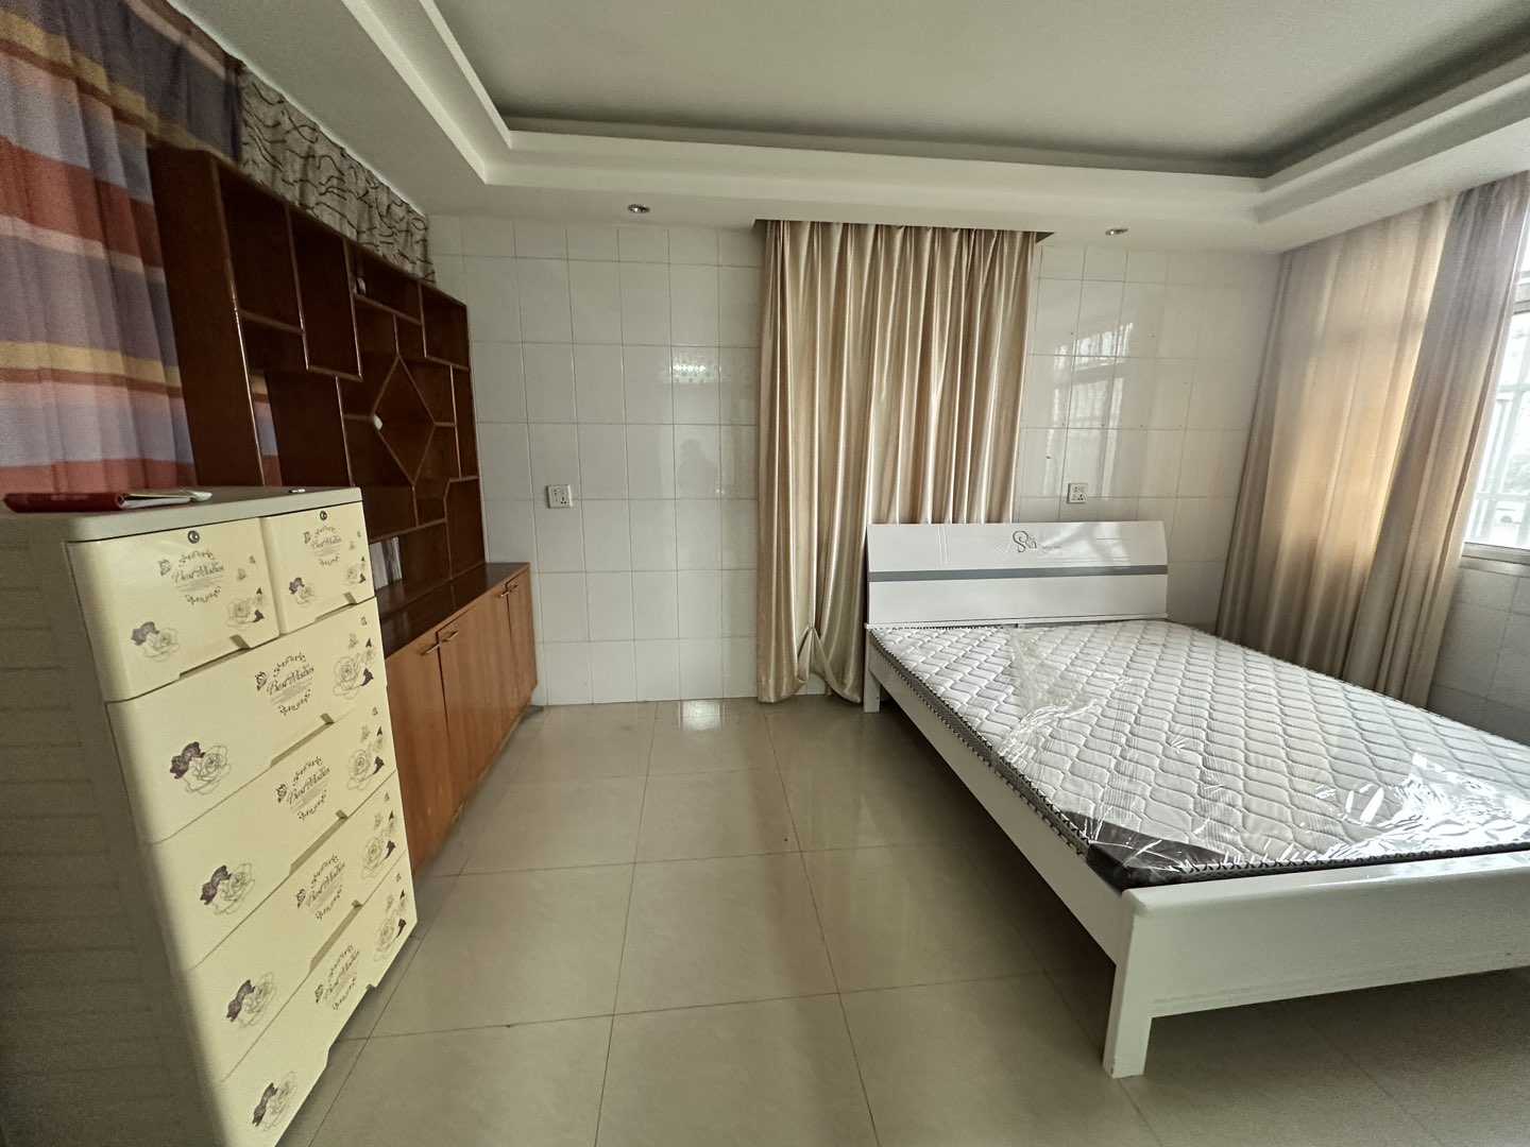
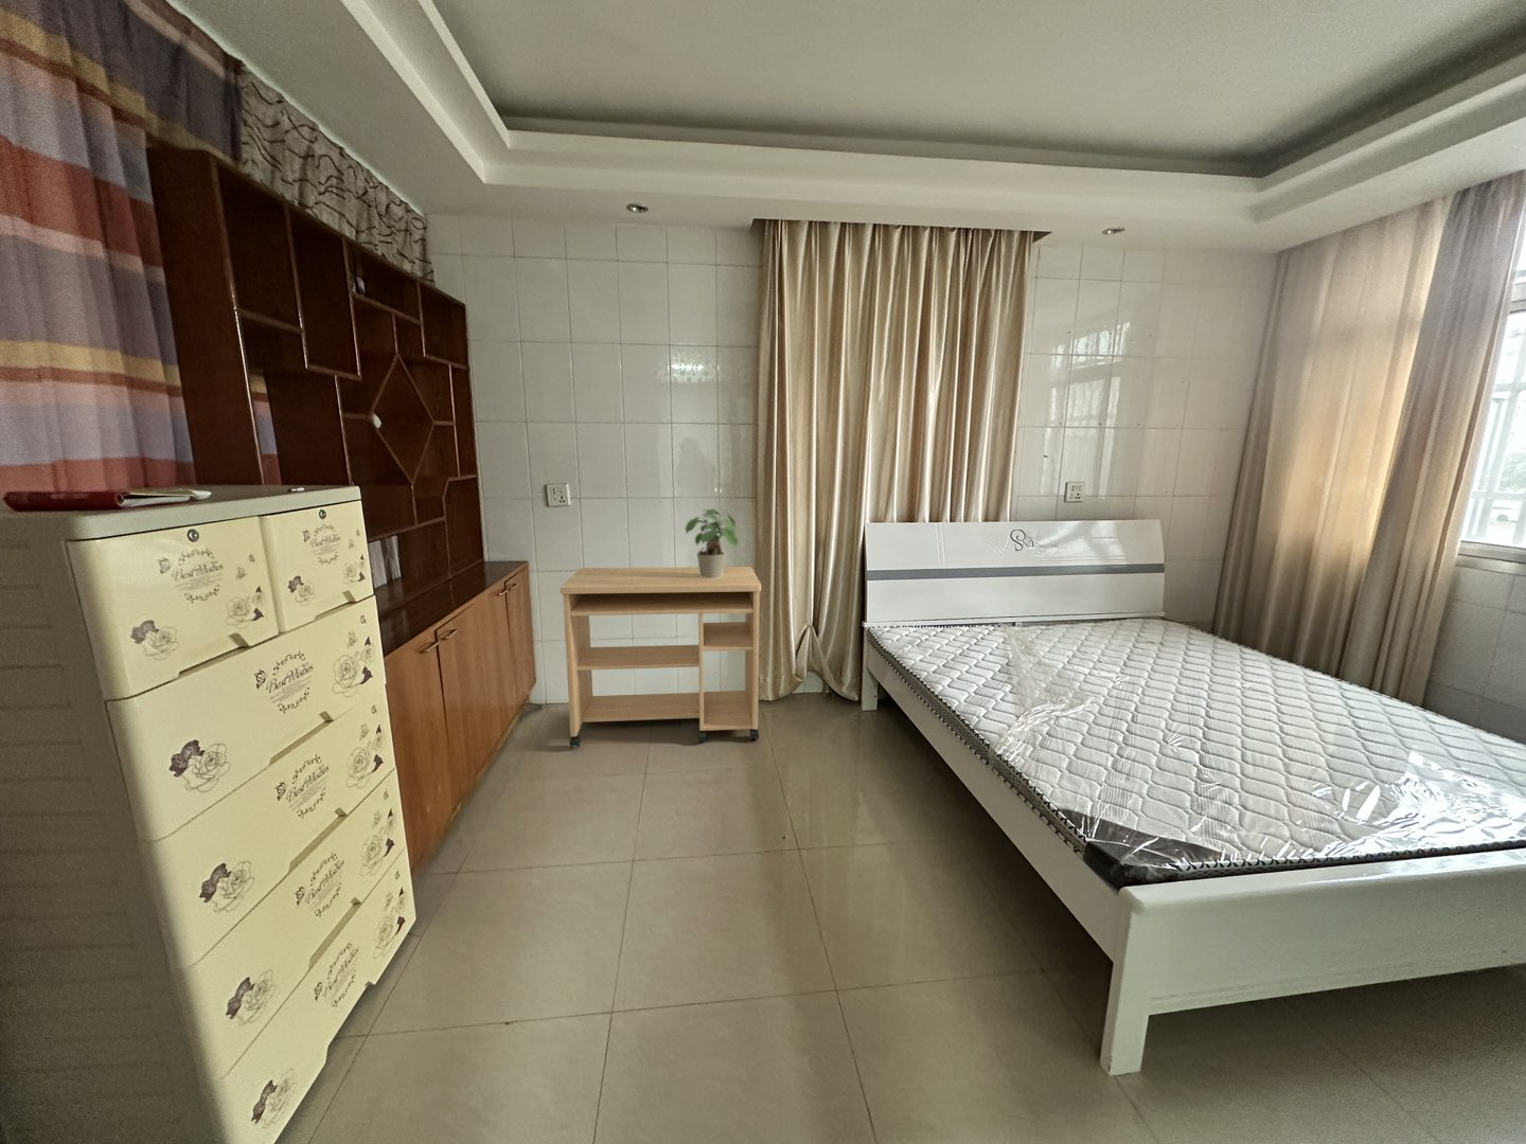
+ potted plant (714, 543)
+ desk (667, 651)
